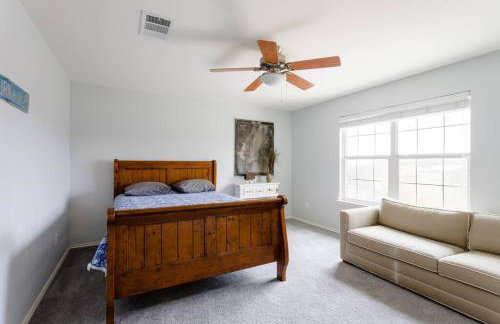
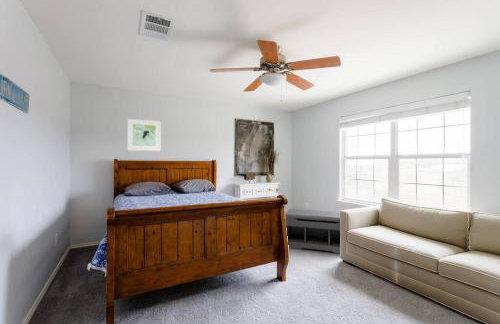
+ bench (317, 229)
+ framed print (144, 135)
